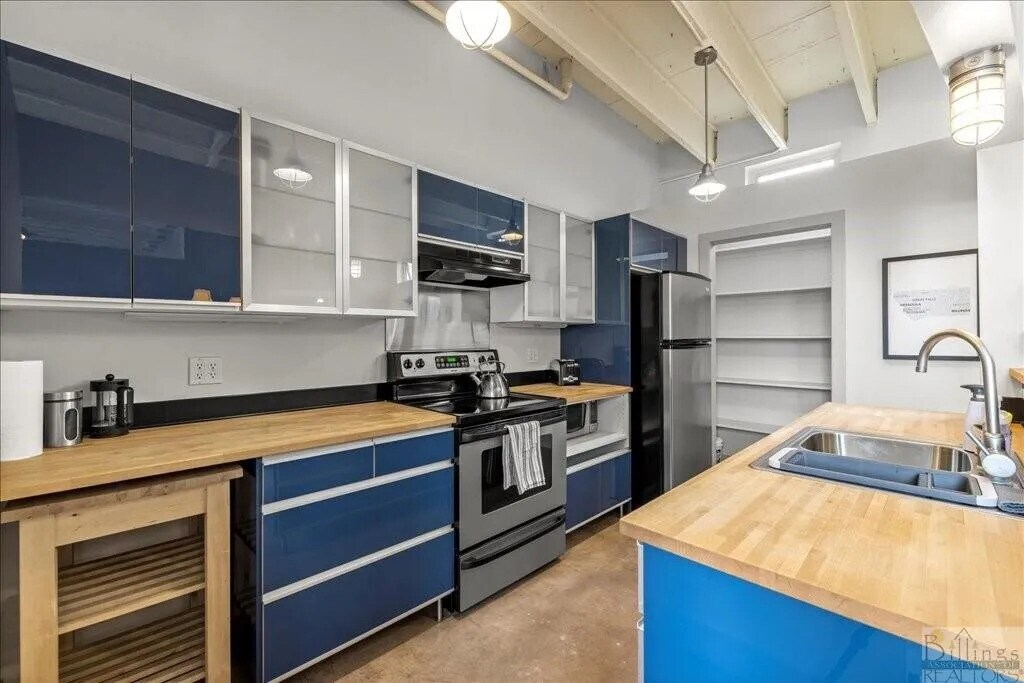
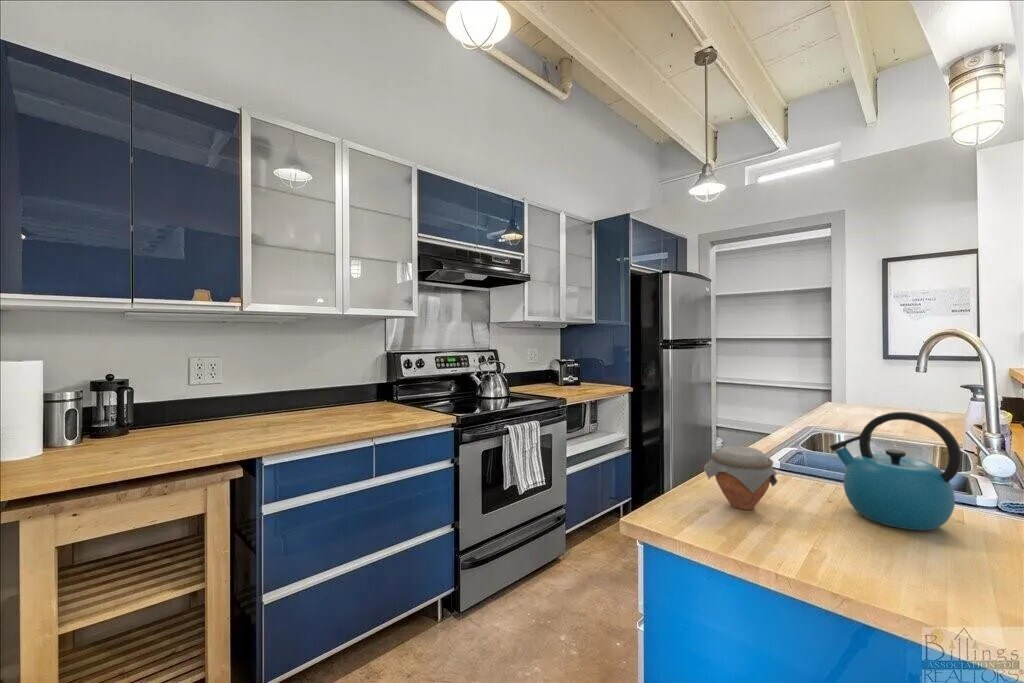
+ kettle (889, 464)
+ jar (742, 477)
